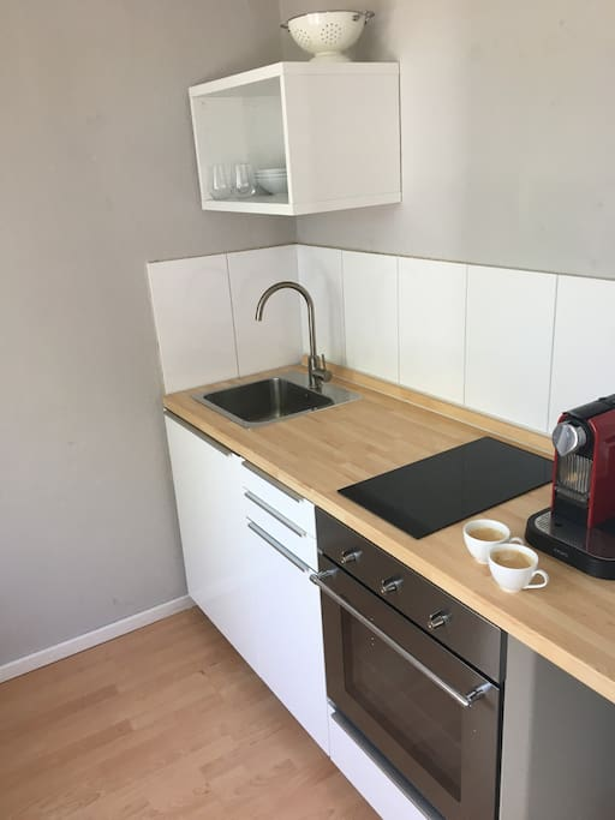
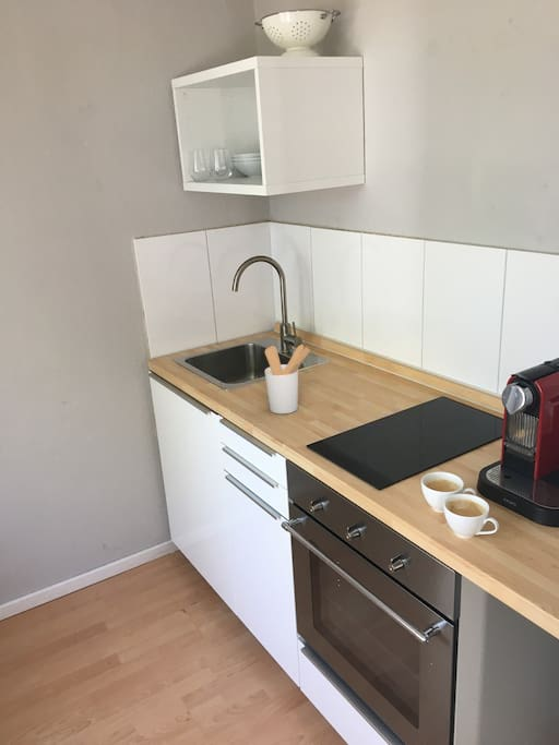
+ utensil holder (288, 377)
